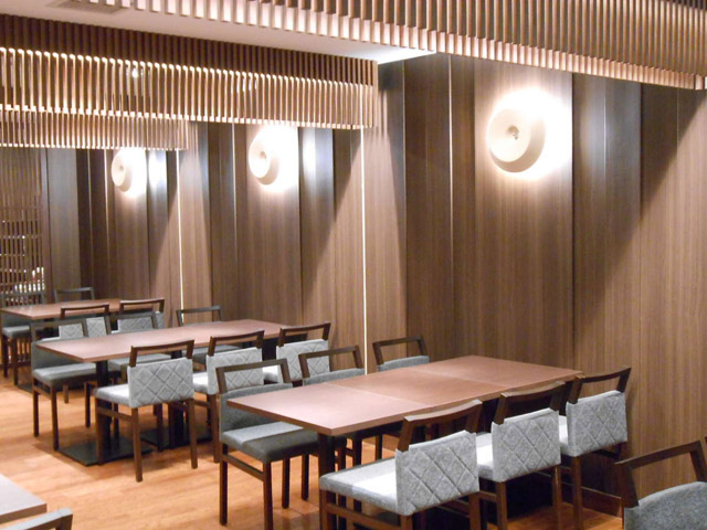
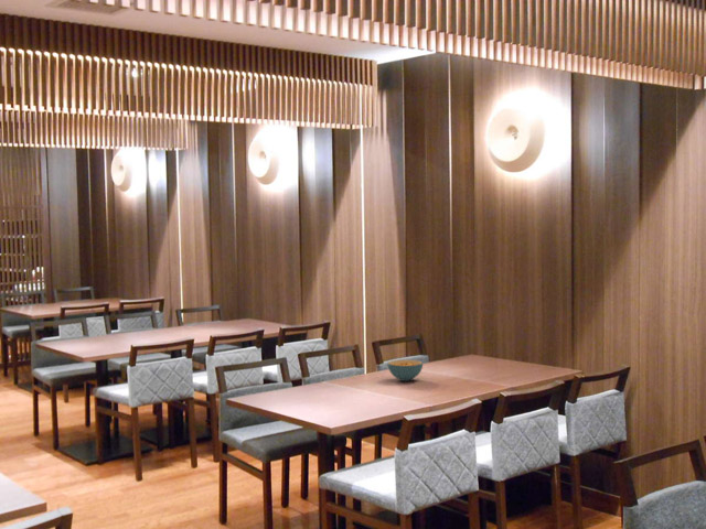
+ cereal bowl (405, 371)
